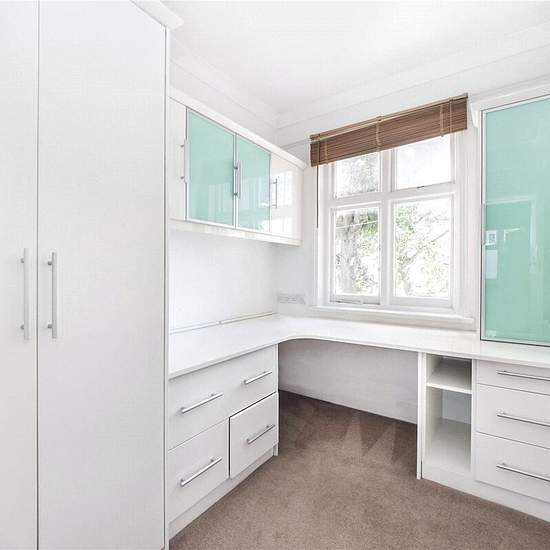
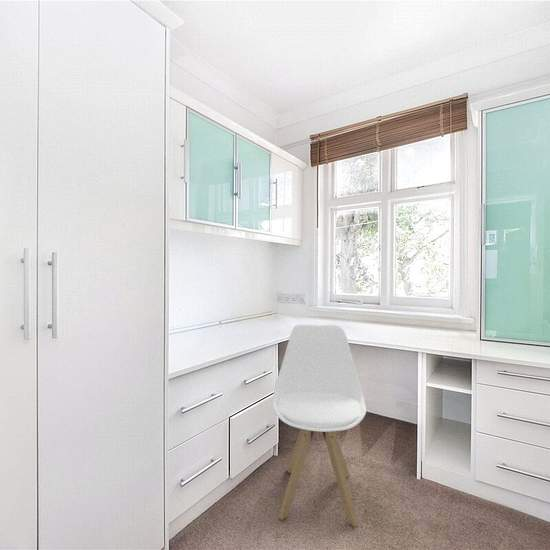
+ bar stool (318, 411)
